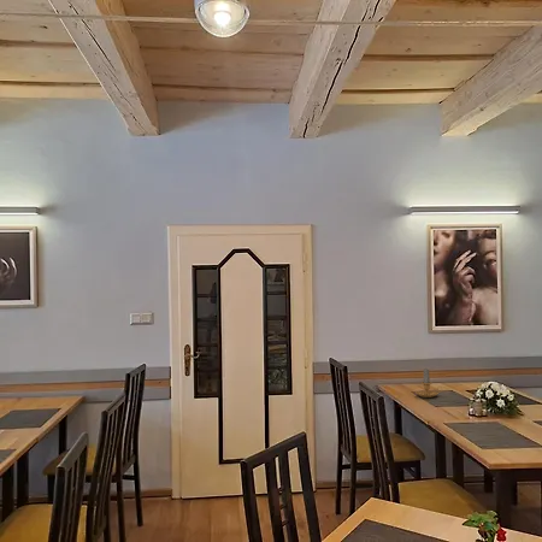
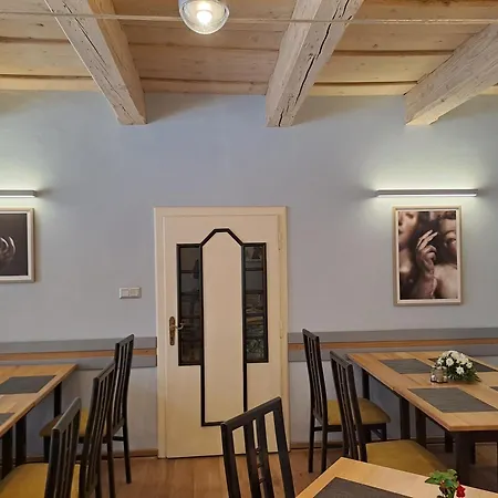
- candle (429, 381)
